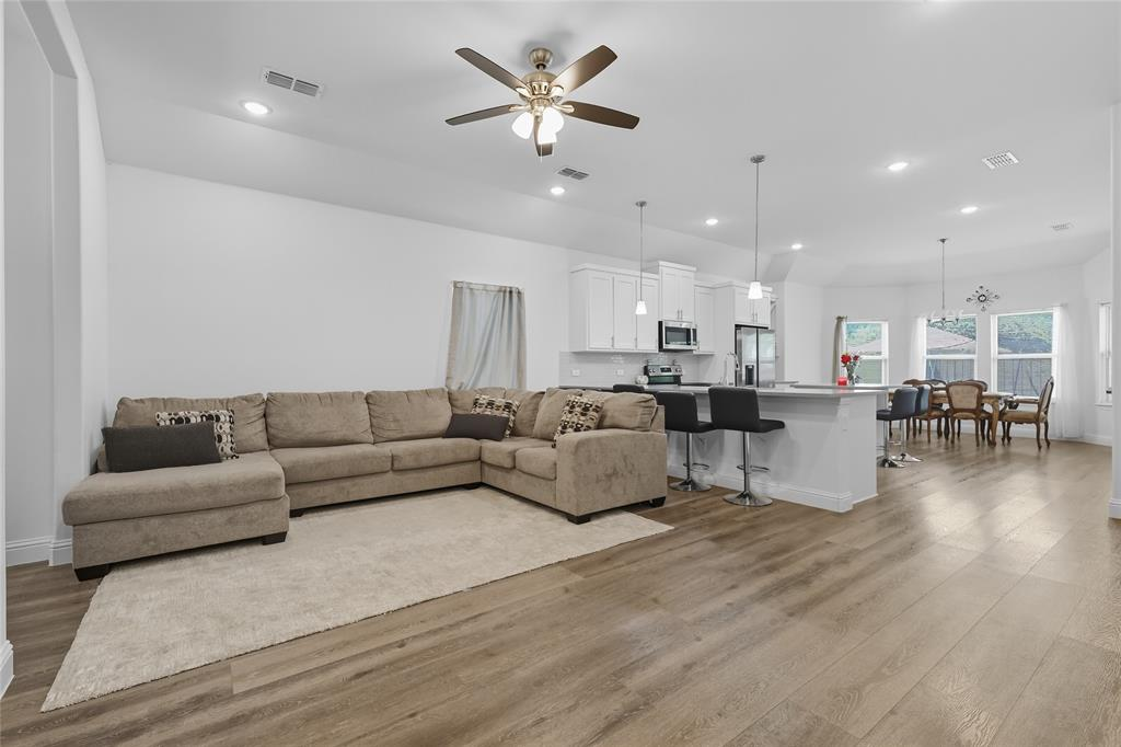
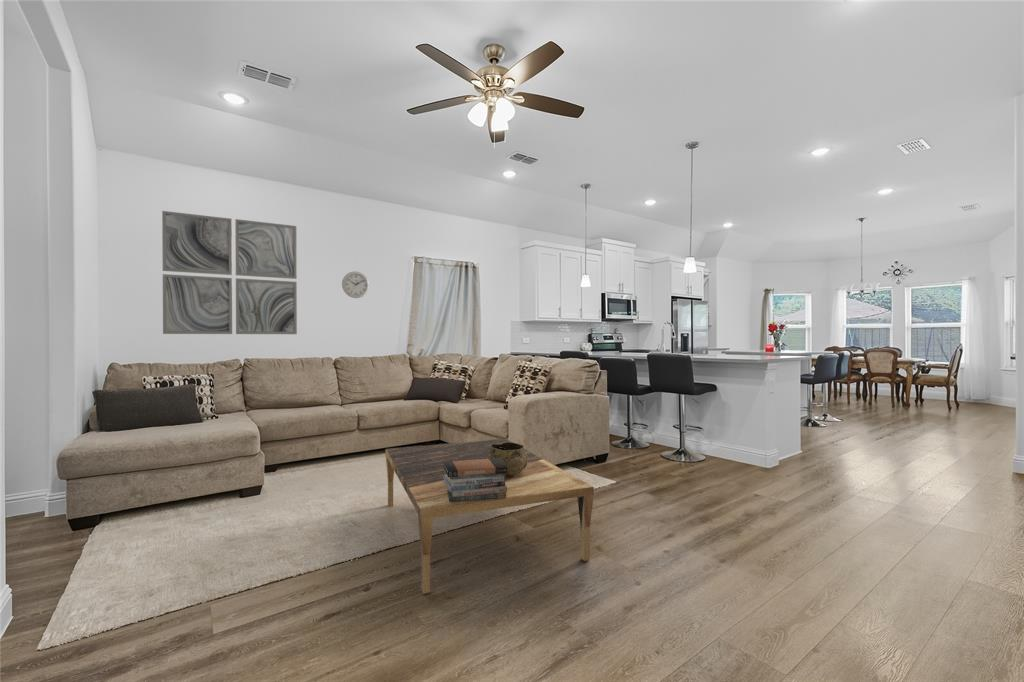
+ book stack (474, 479)
+ wall clock (355, 284)
+ coffee table (474, 500)
+ wall art (231, 278)
+ decorative bowl (507, 459)
